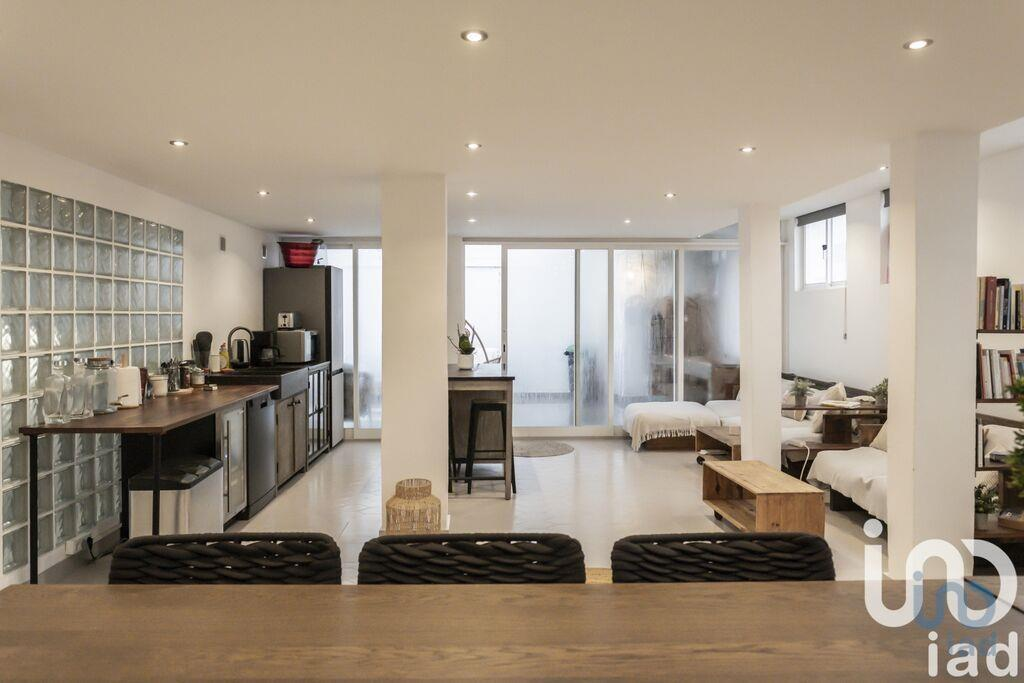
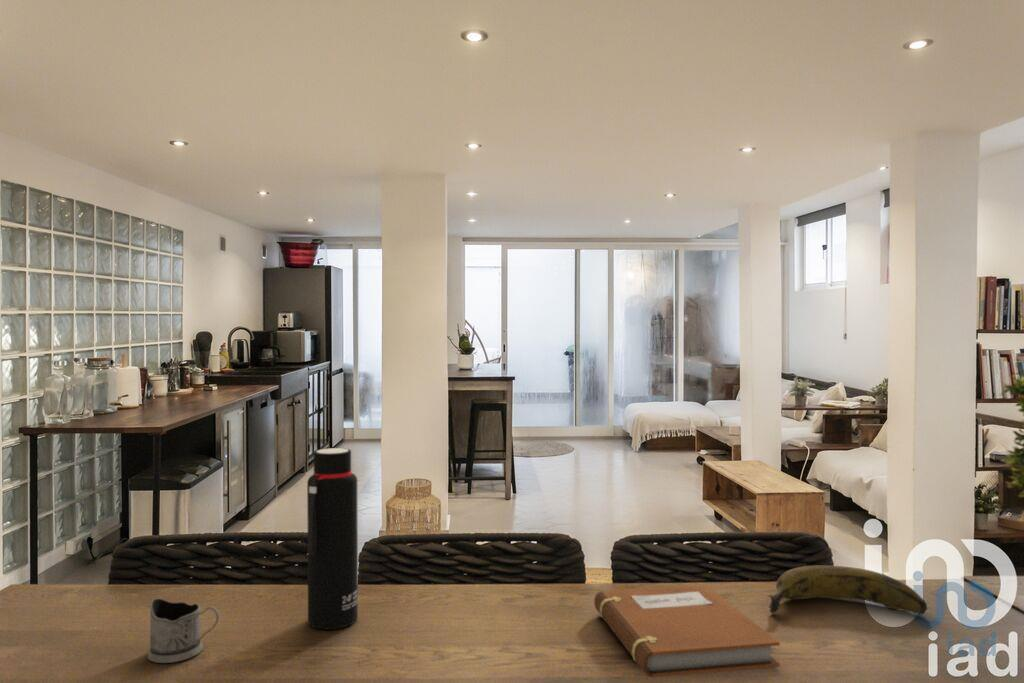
+ banana (846, 595)
+ tea glass holder (184, 625)
+ notebook (676, 624)
+ water bottle (329, 536)
